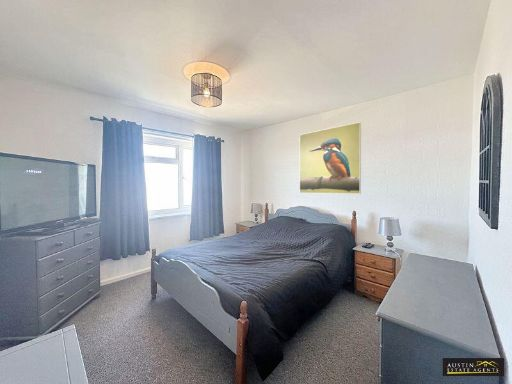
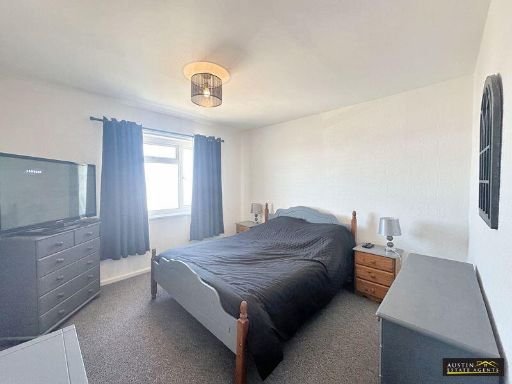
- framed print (327, 161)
